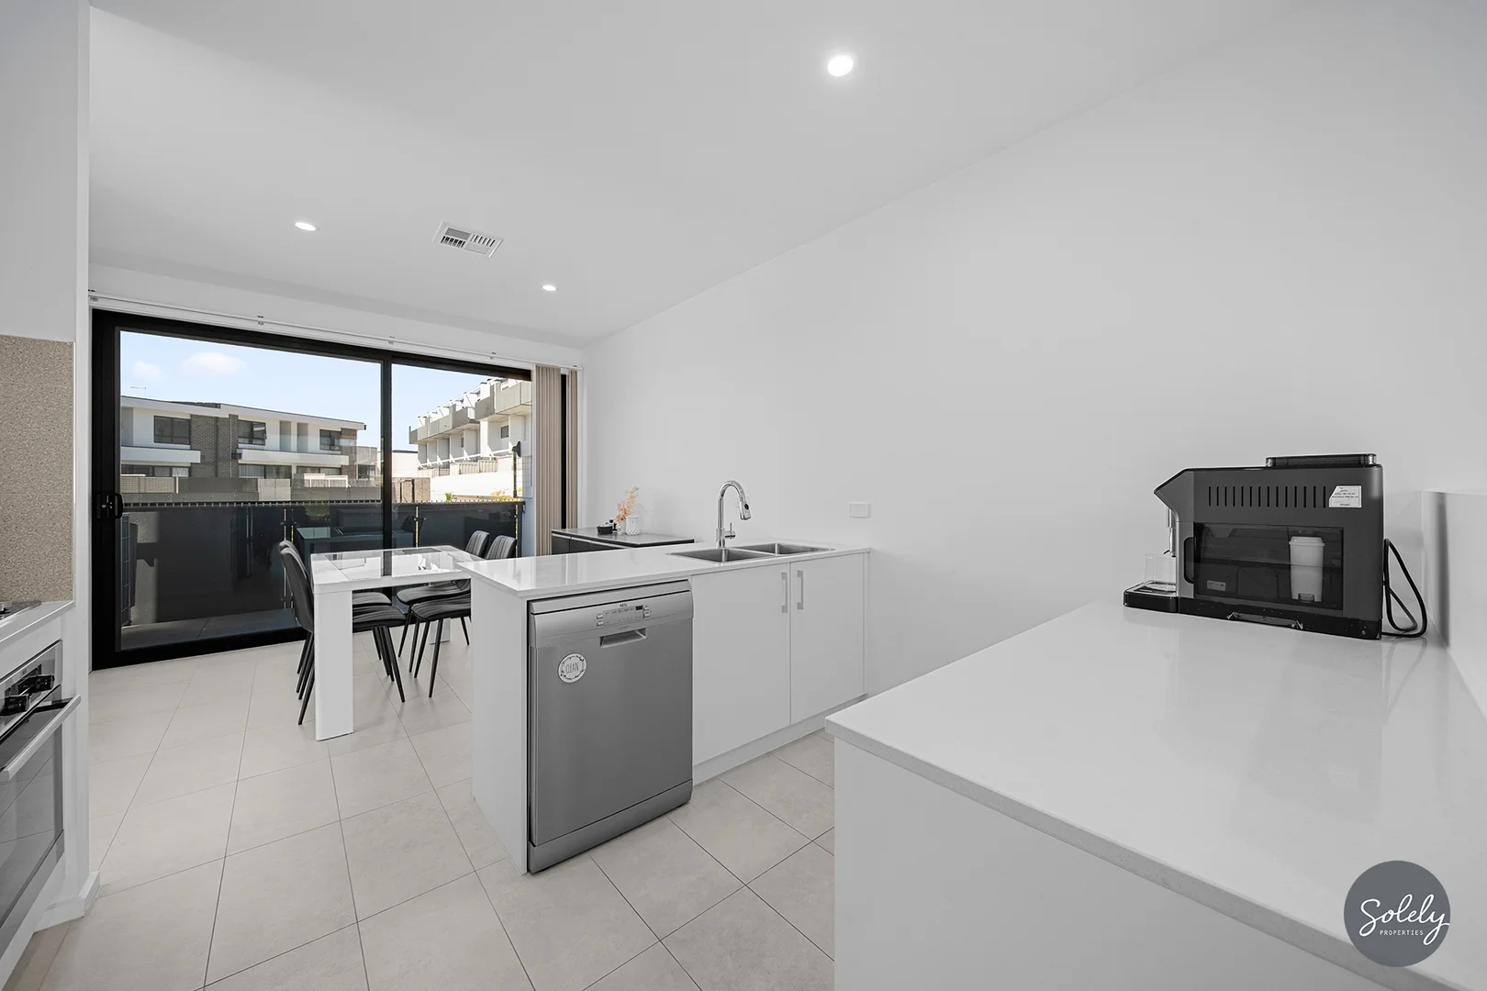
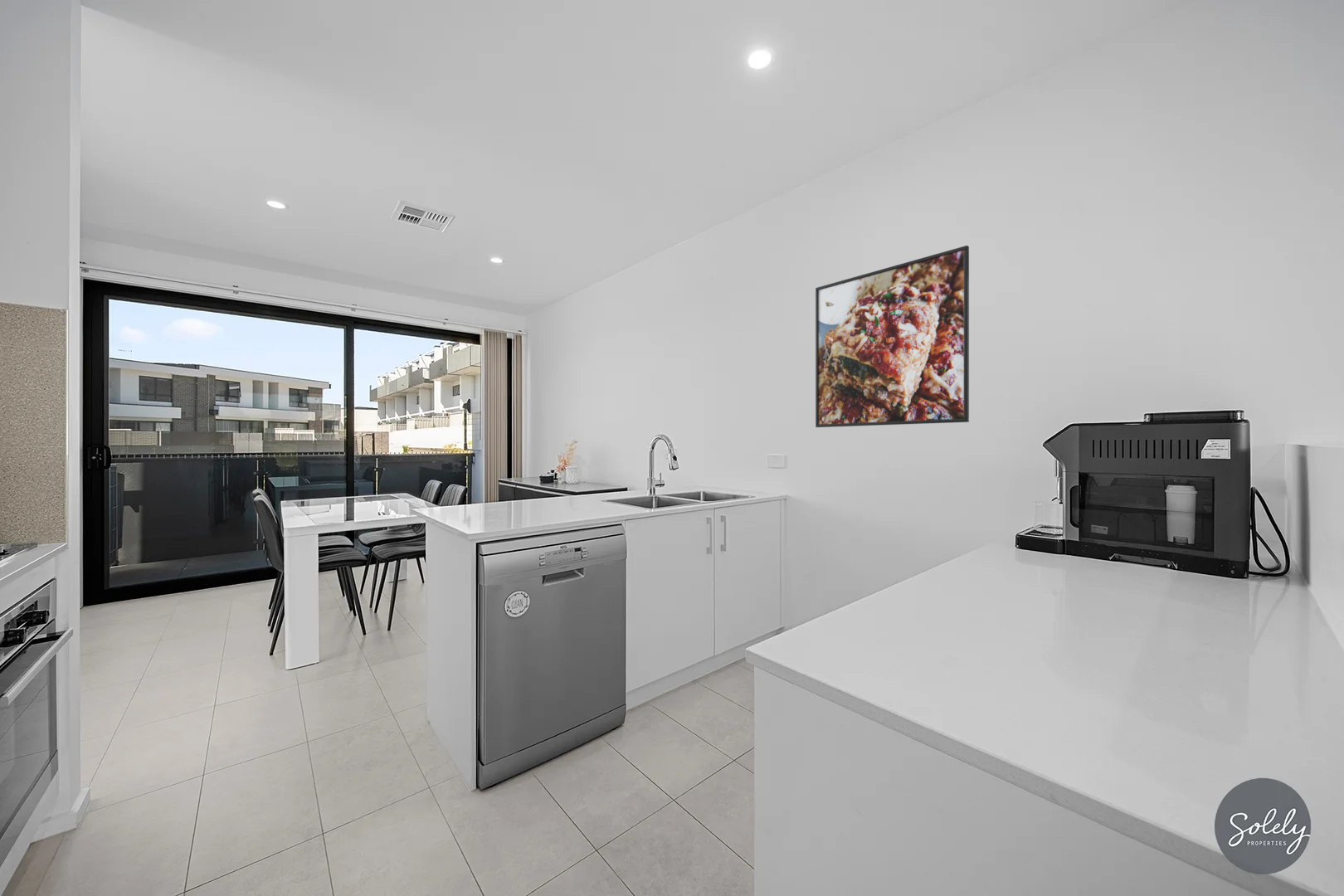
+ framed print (883, 347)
